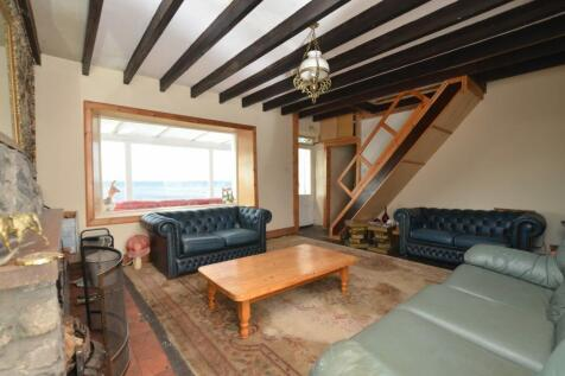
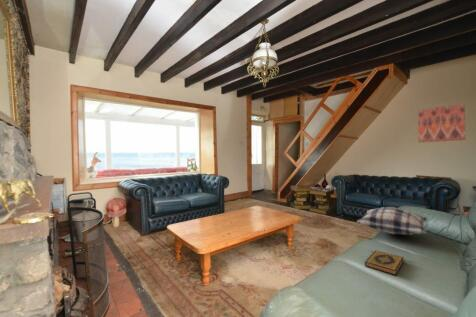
+ wall art (440, 124)
+ hardback book (384, 261)
+ cushion (392, 220)
